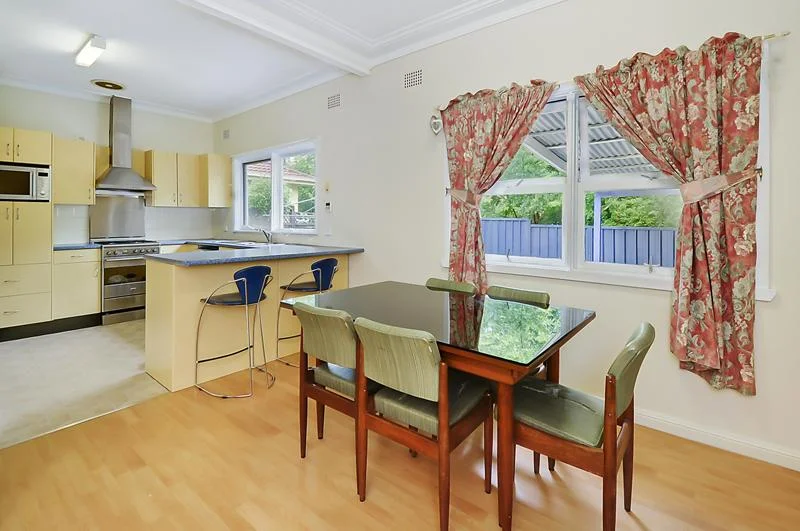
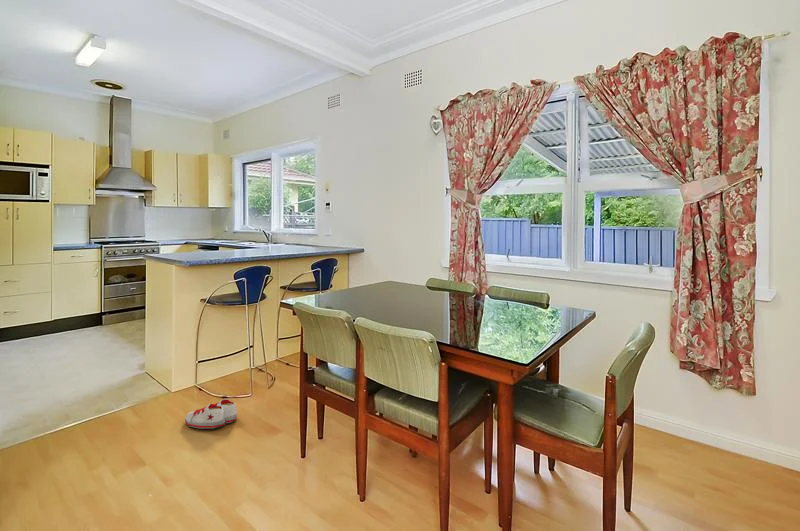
+ shoe (212, 410)
